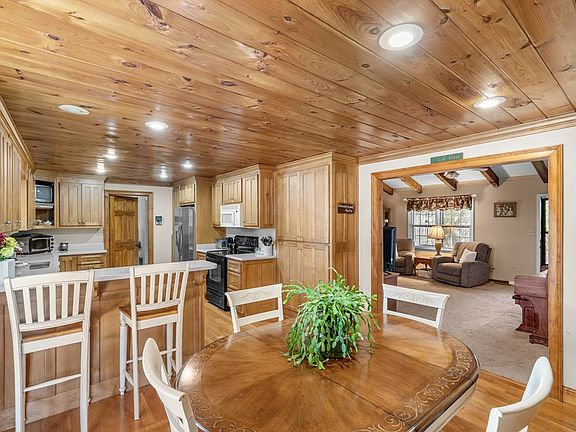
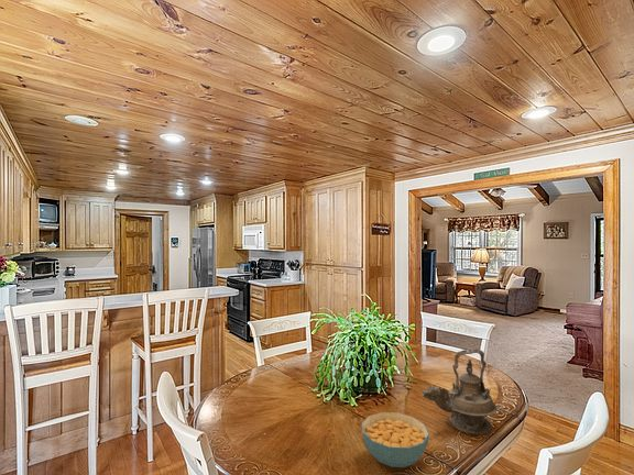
+ teapot (457, 388)
+ cereal bowl (394, 444)
